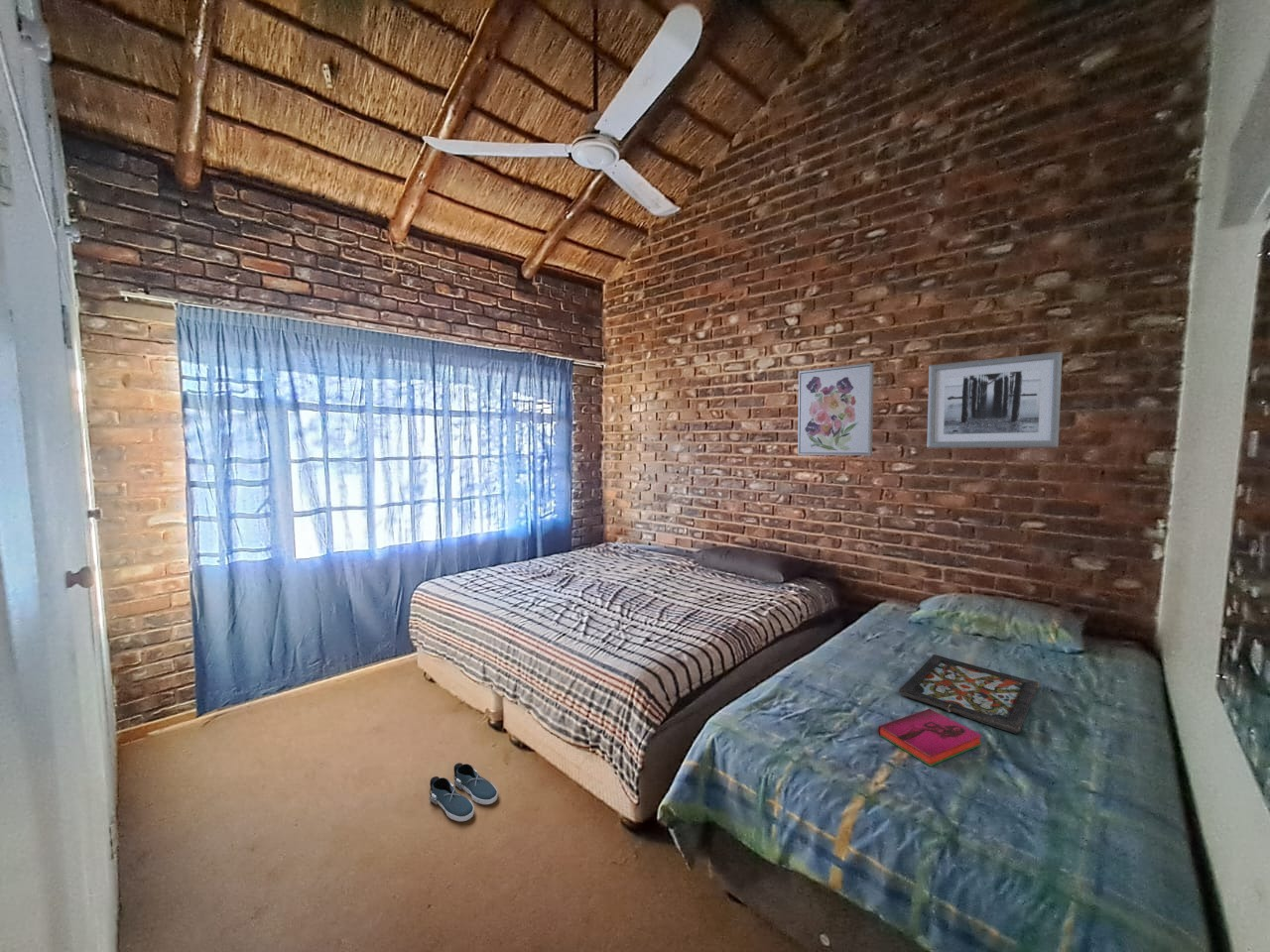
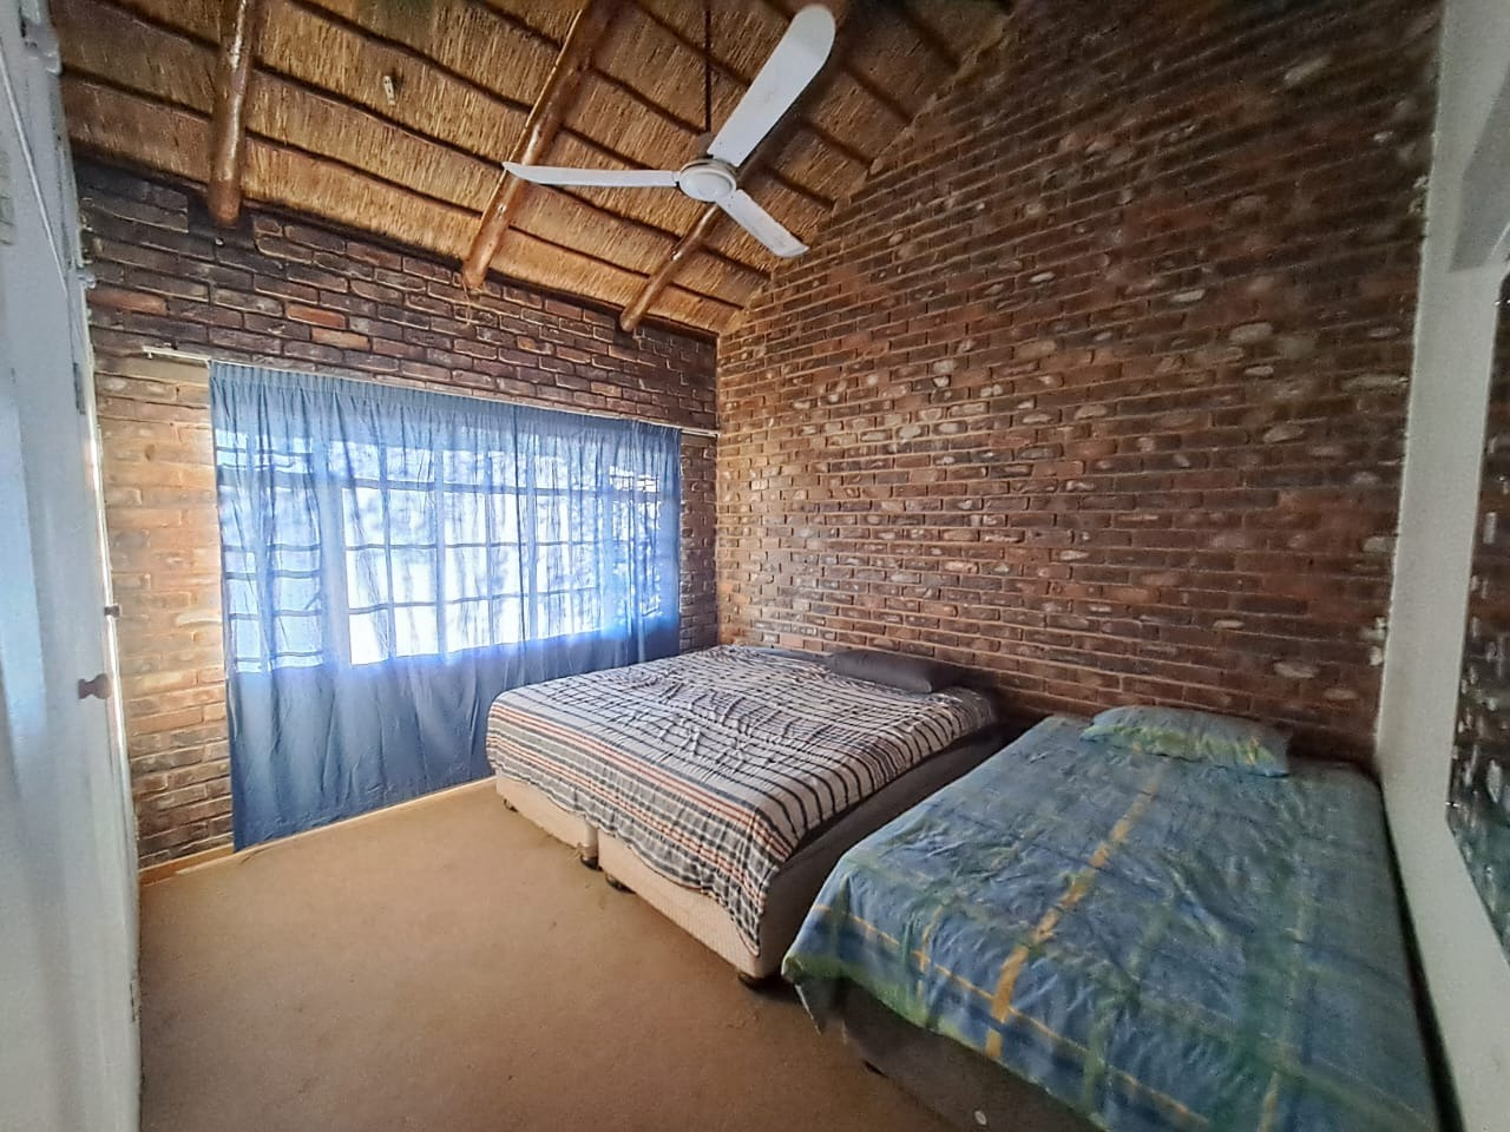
- hardback book (929, 734)
- wall art (989, 404)
- shoe (462, 787)
- wall art (833, 412)
- decorative tray (969, 688)
